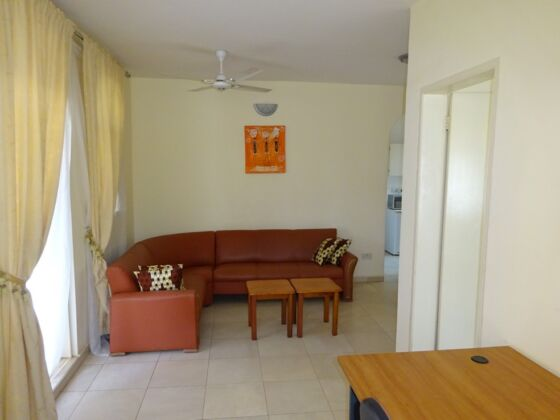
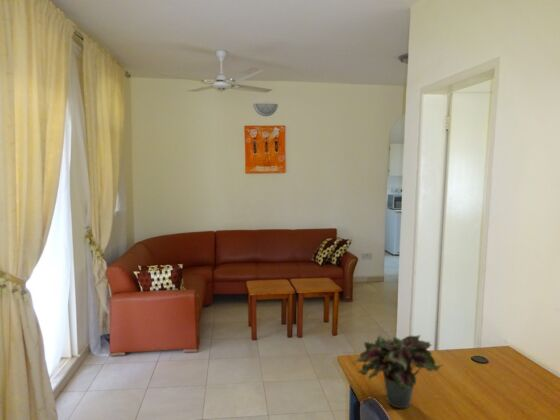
+ potted plant (397, 371)
